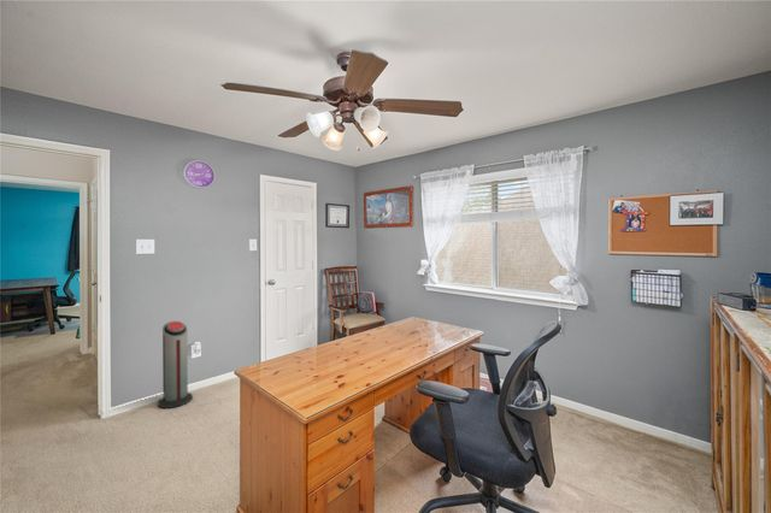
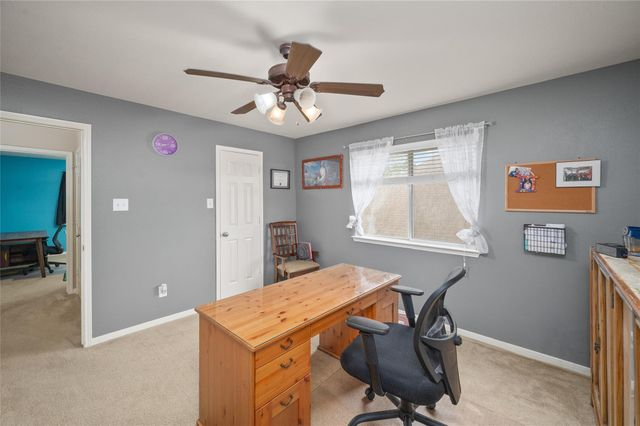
- air purifier (175, 361)
